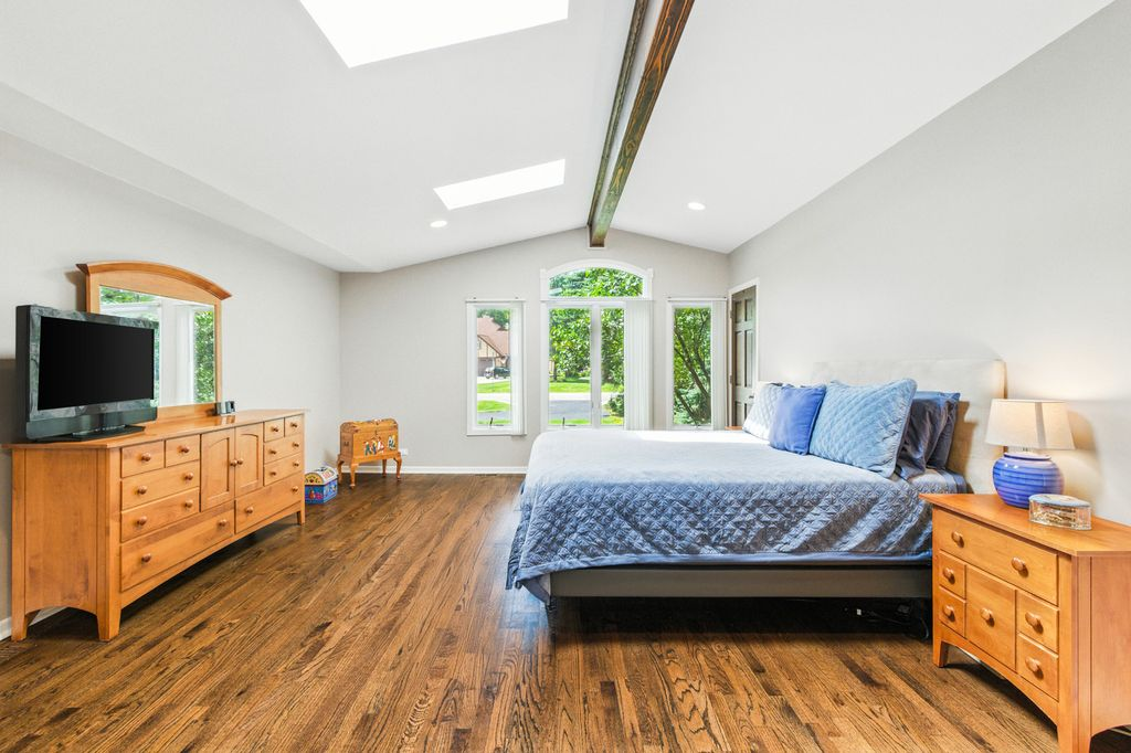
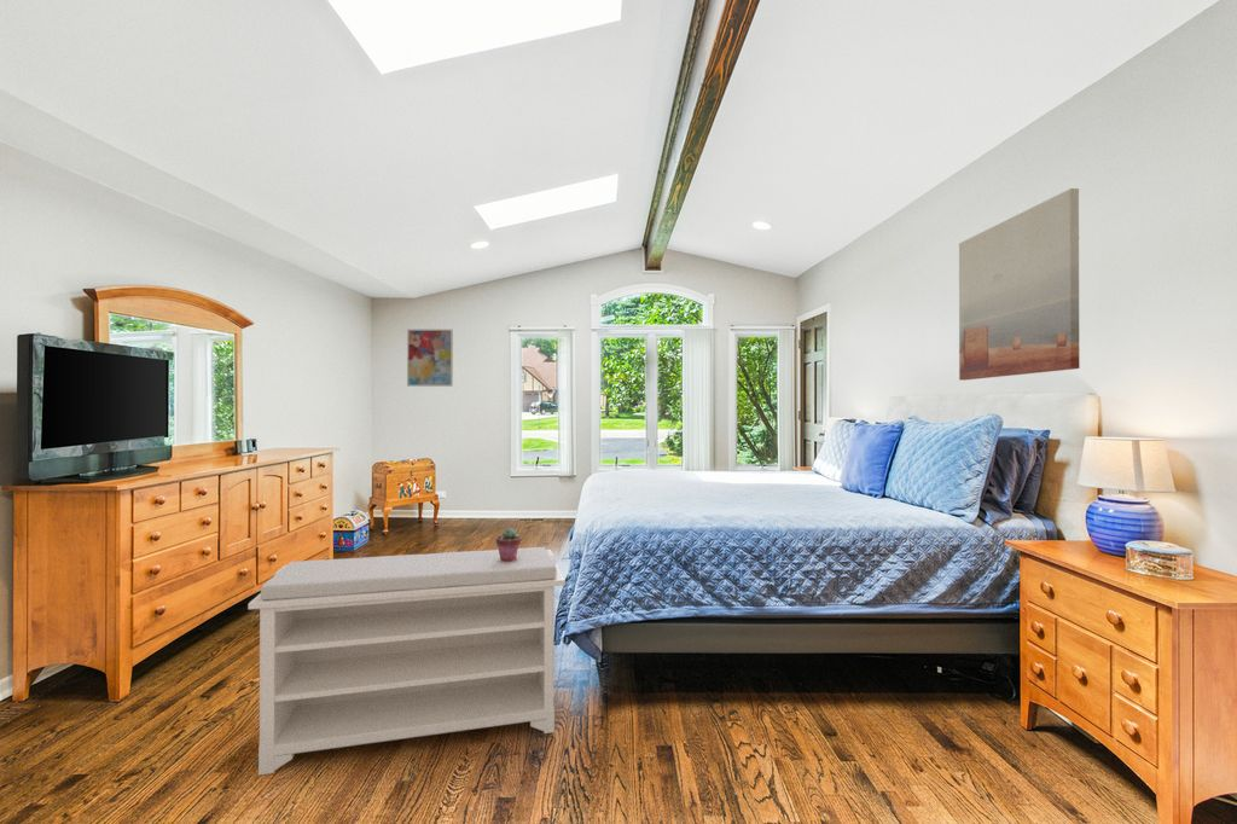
+ wall art (1011, 297)
+ wall art (430, 358)
+ potted succulent (507, 542)
+ bench (420, 644)
